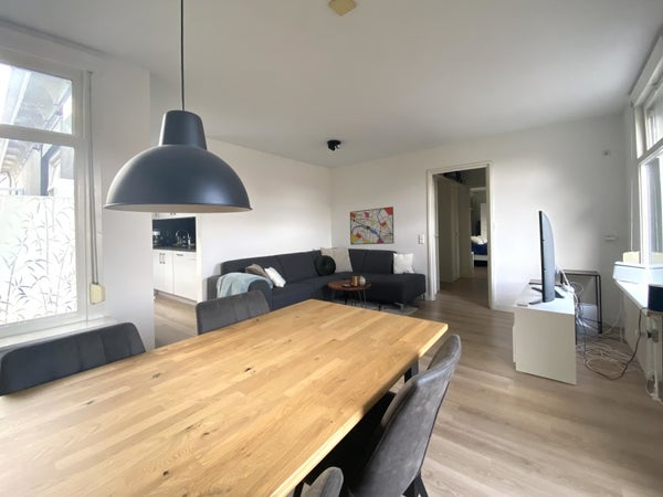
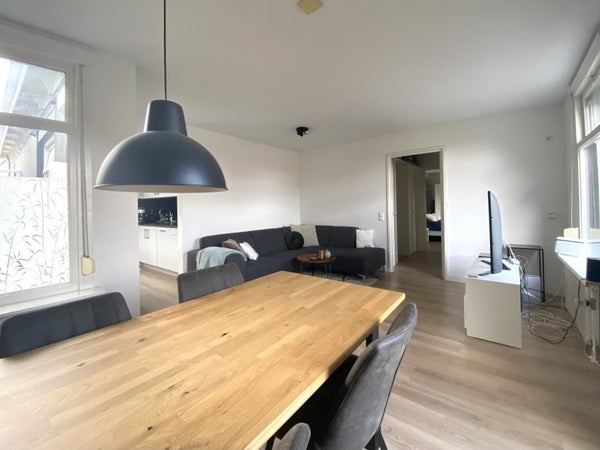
- wall art (370, 226)
